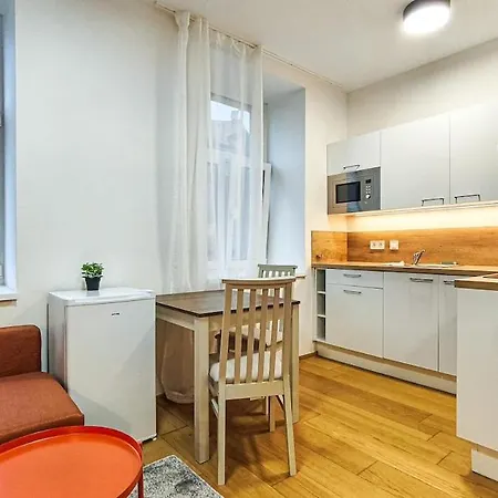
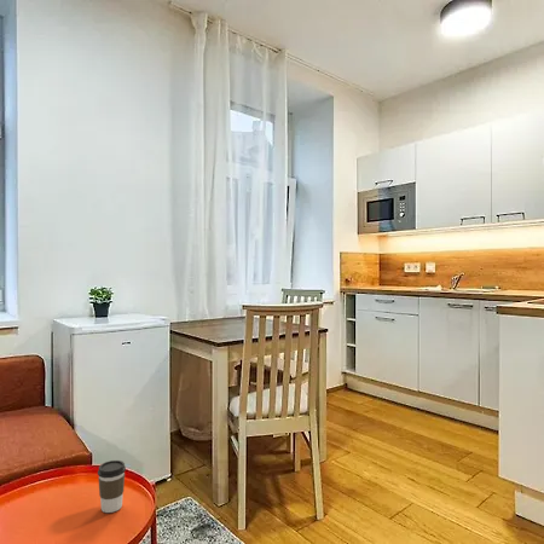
+ coffee cup (111, 486)
